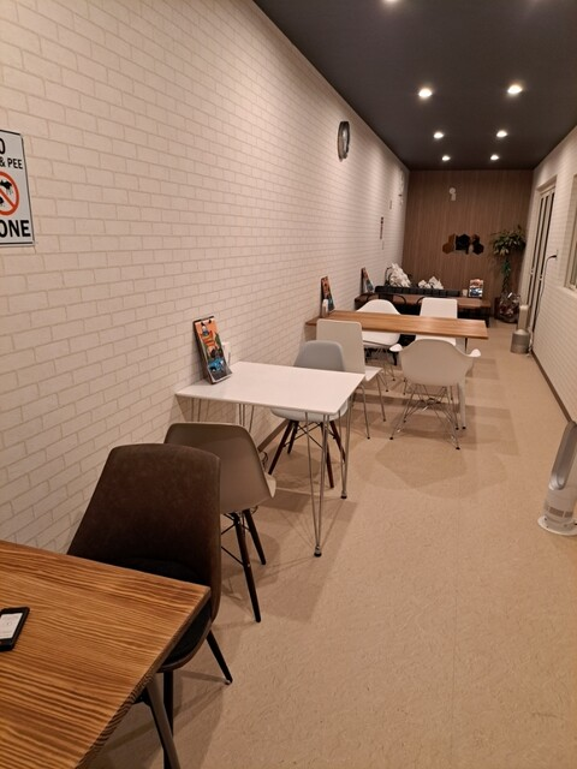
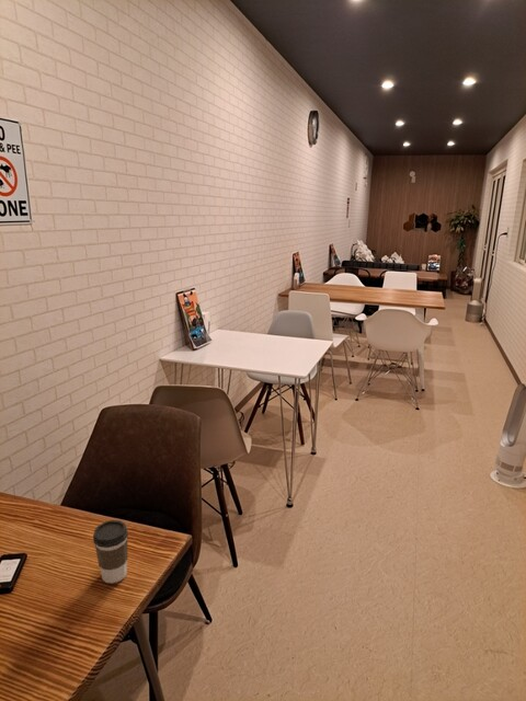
+ coffee cup (112, 552)
